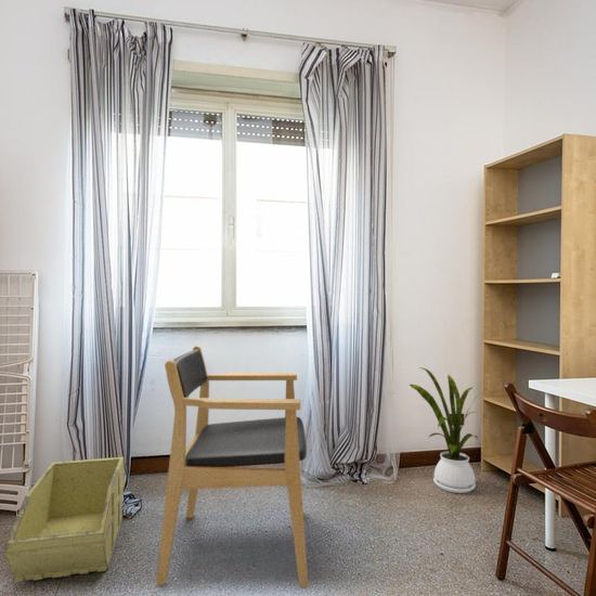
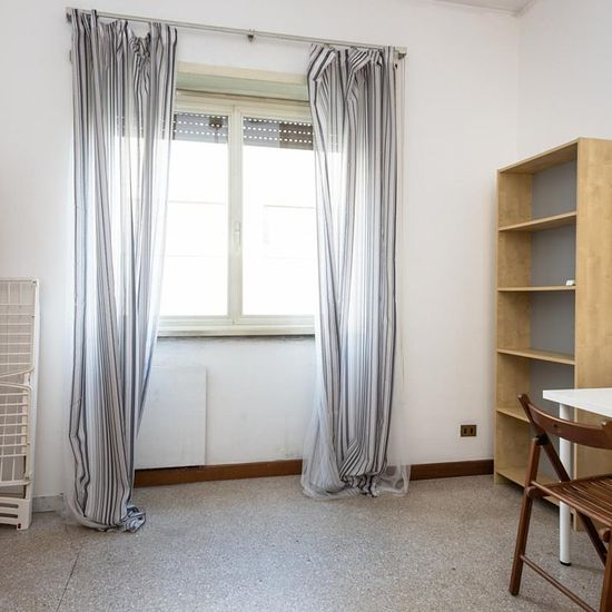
- armchair (239, 449)
- house plant (450, 425)
- storage bin (74, 515)
